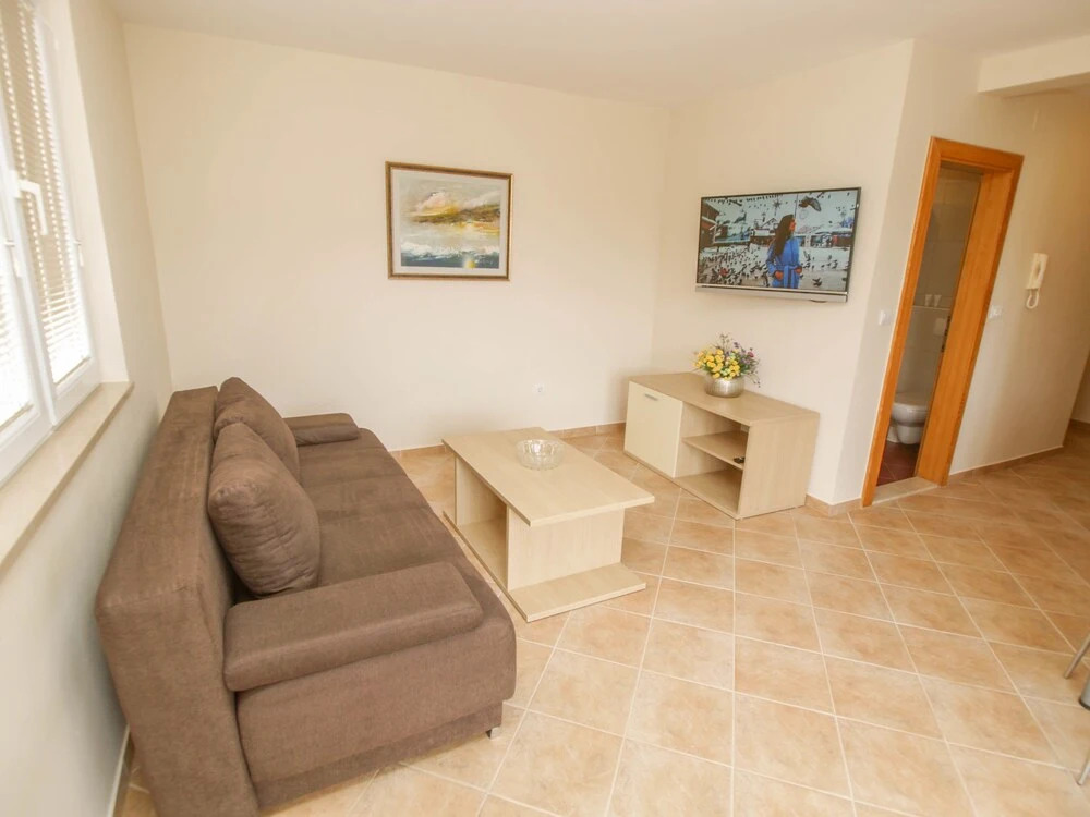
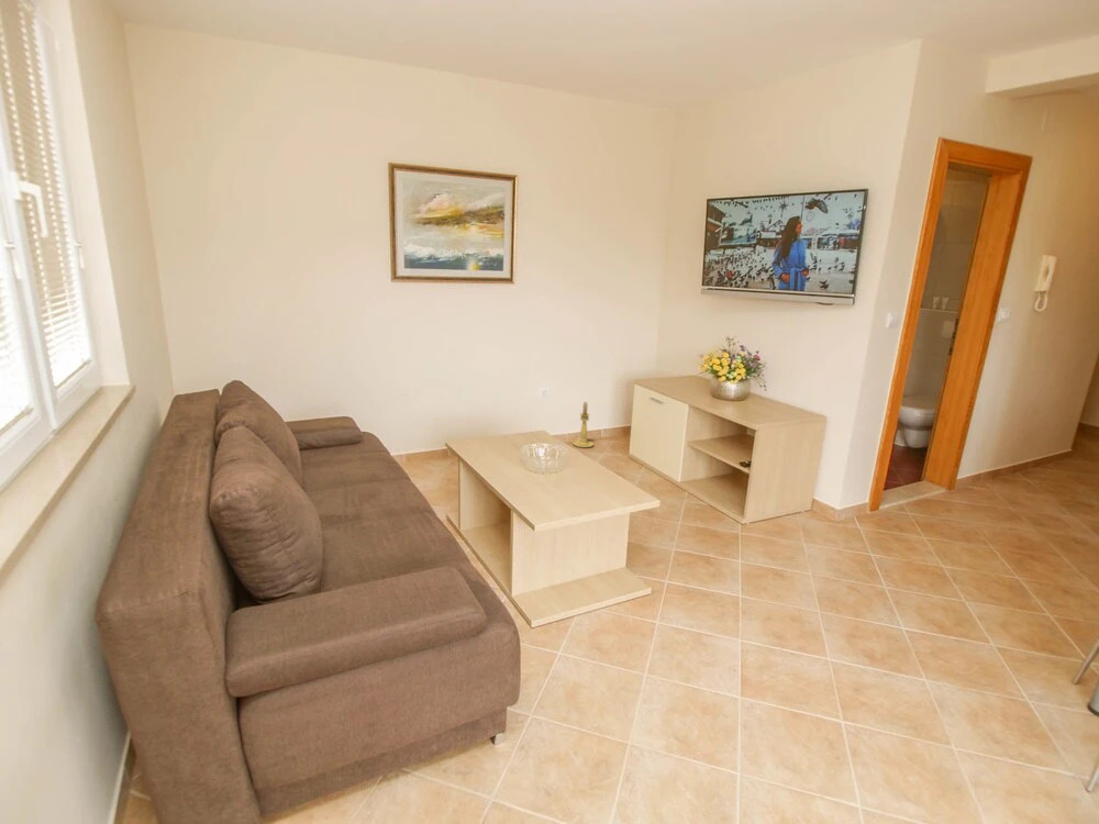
+ candle holder (584, 423)
